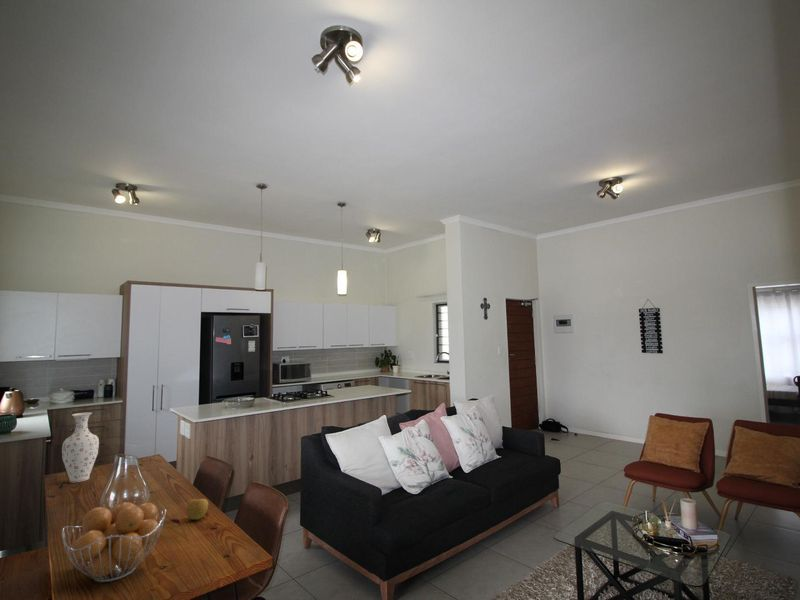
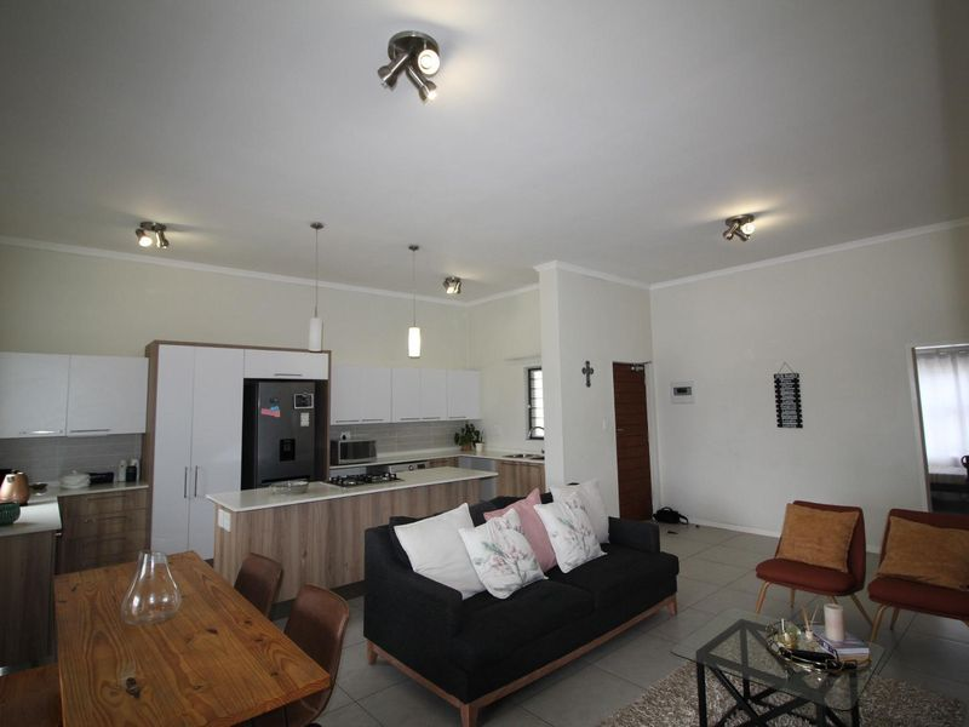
- vase (80, 446)
- fruit basket (116, 538)
- apple (197, 508)
